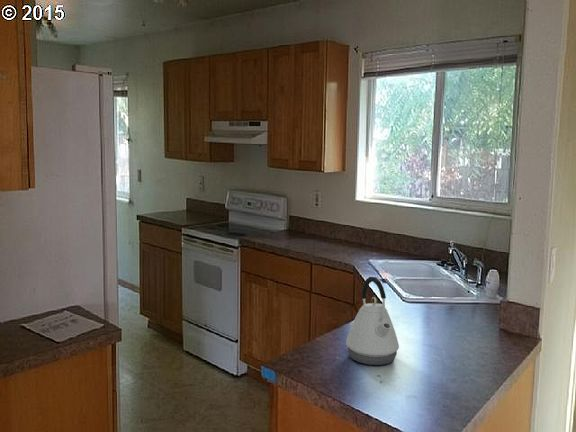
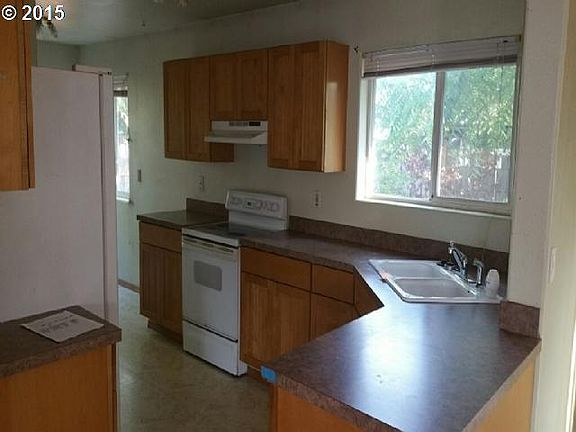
- kettle (374, 318)
